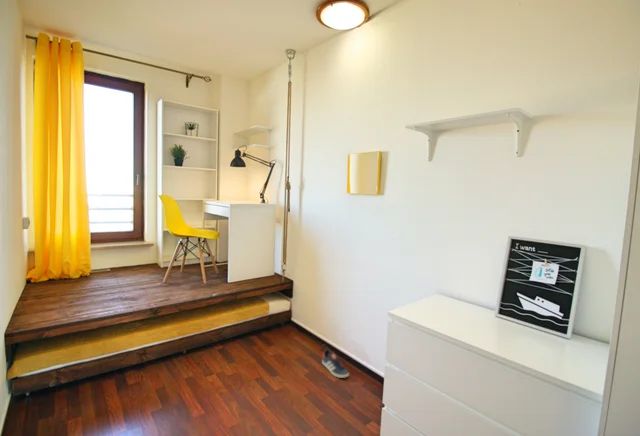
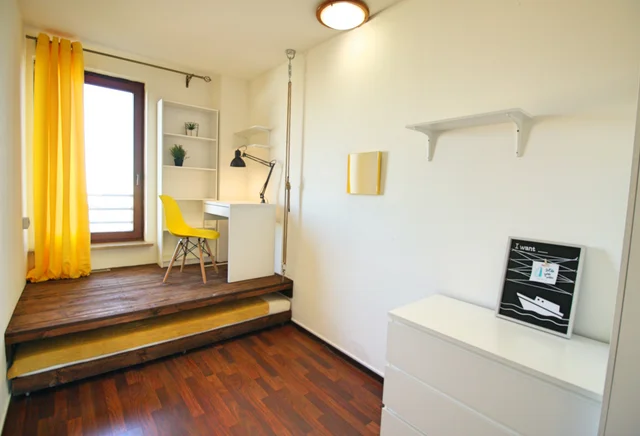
- sneaker (334, 362)
